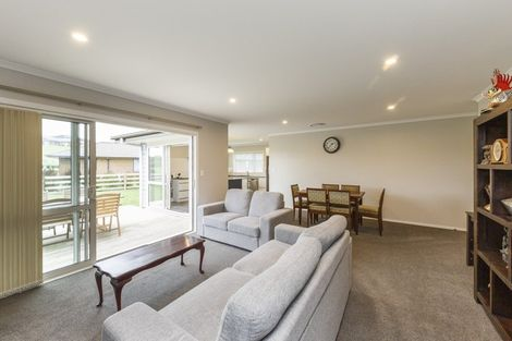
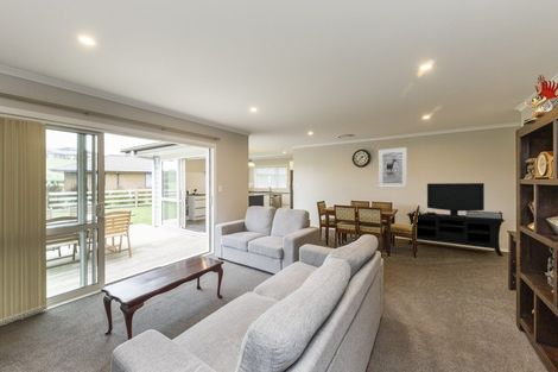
+ media console (451, 215)
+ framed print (392, 168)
